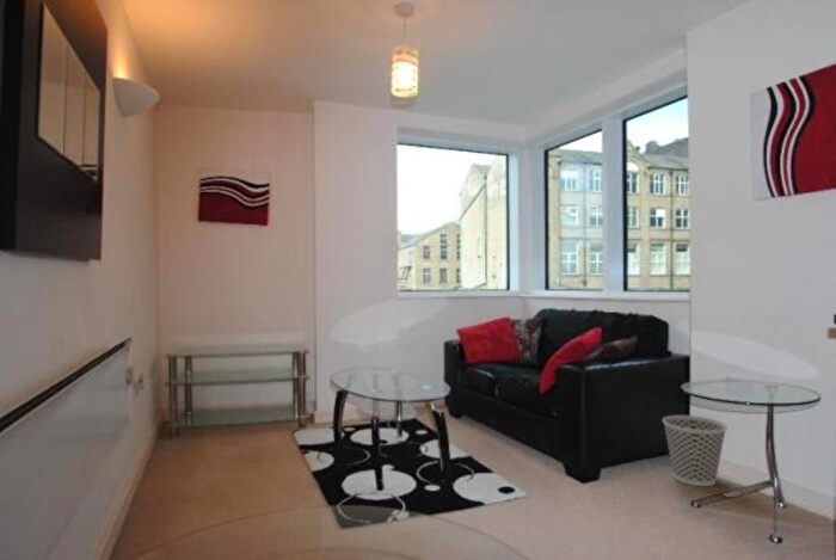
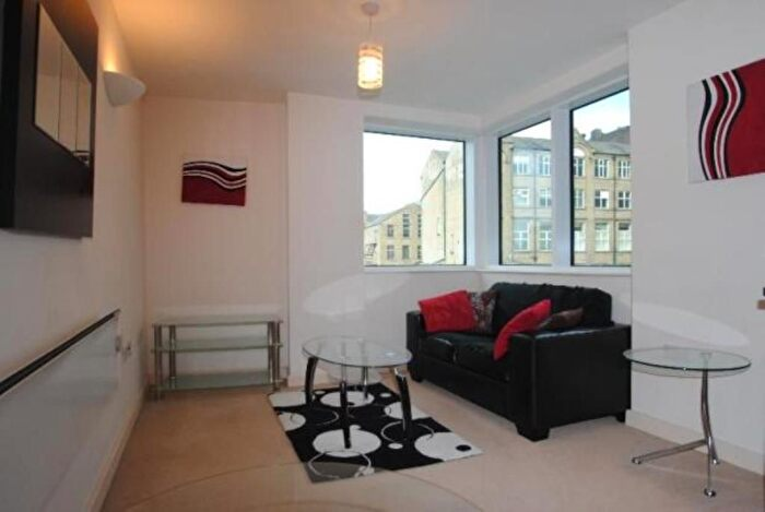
- wastebasket (694, 450)
